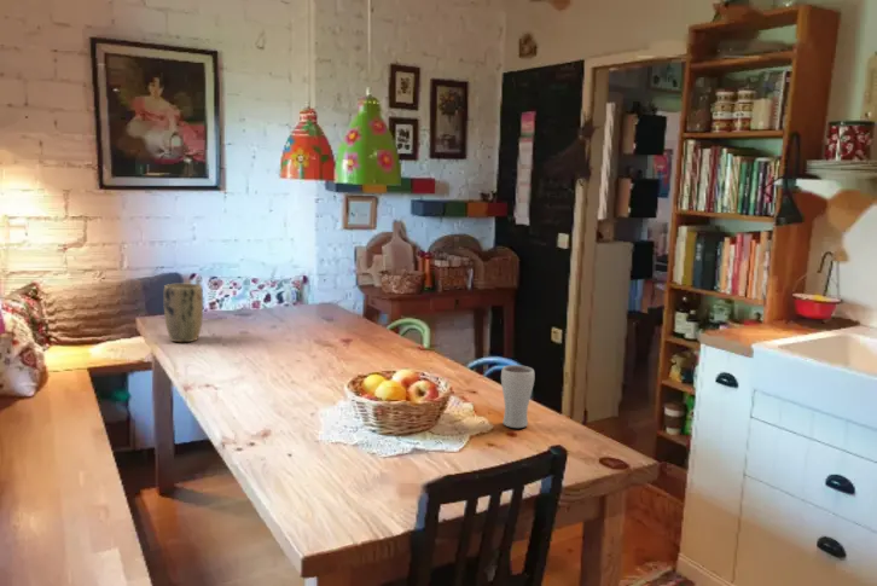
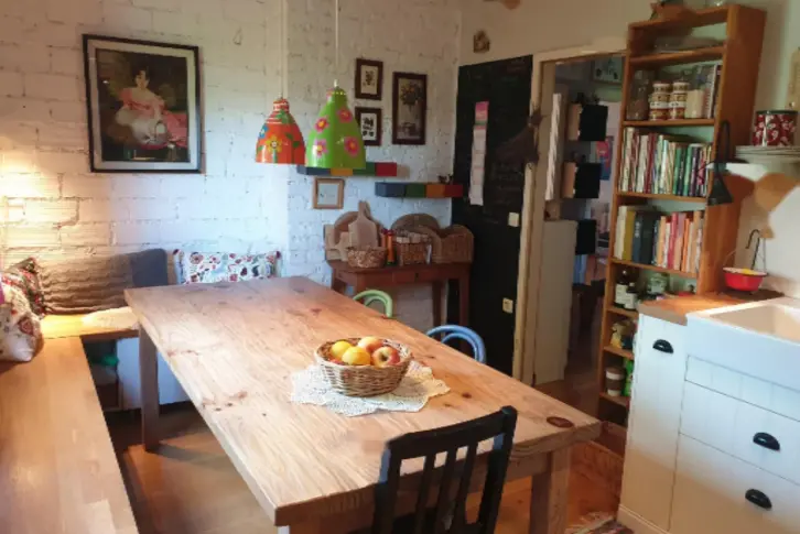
- plant pot (184, 312)
- drinking glass (516, 396)
